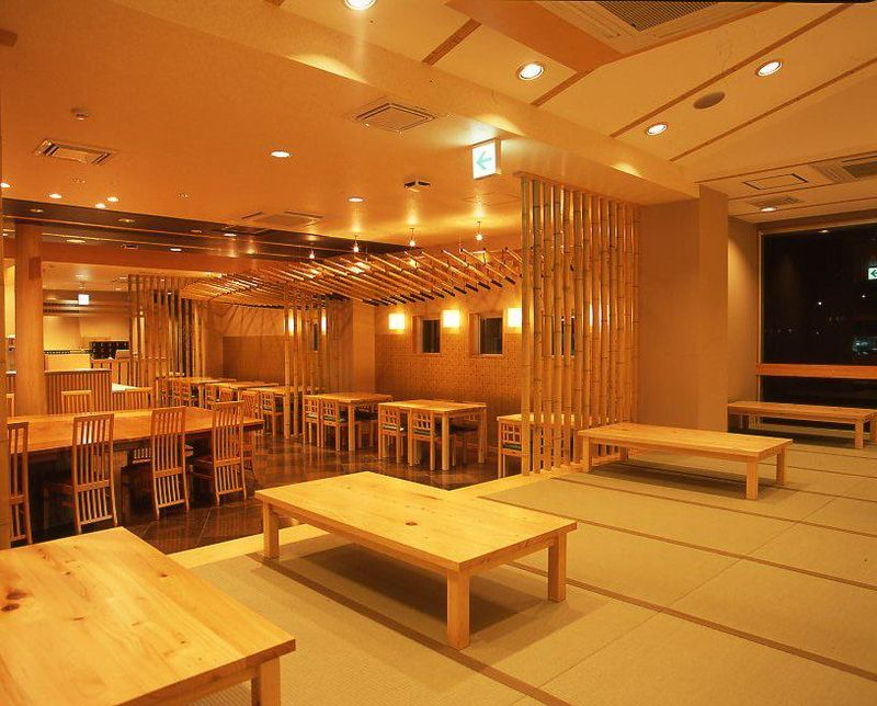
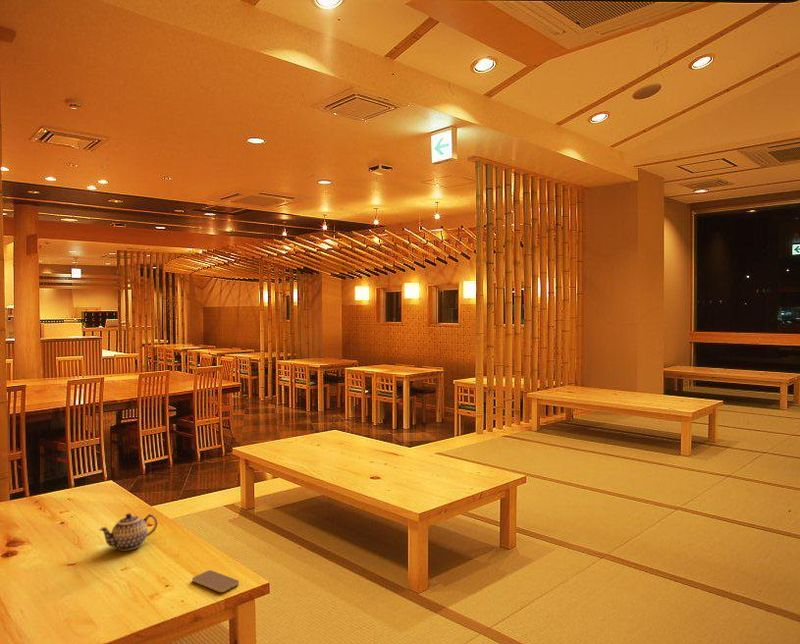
+ smartphone (215, 580)
+ teapot (129, 530)
